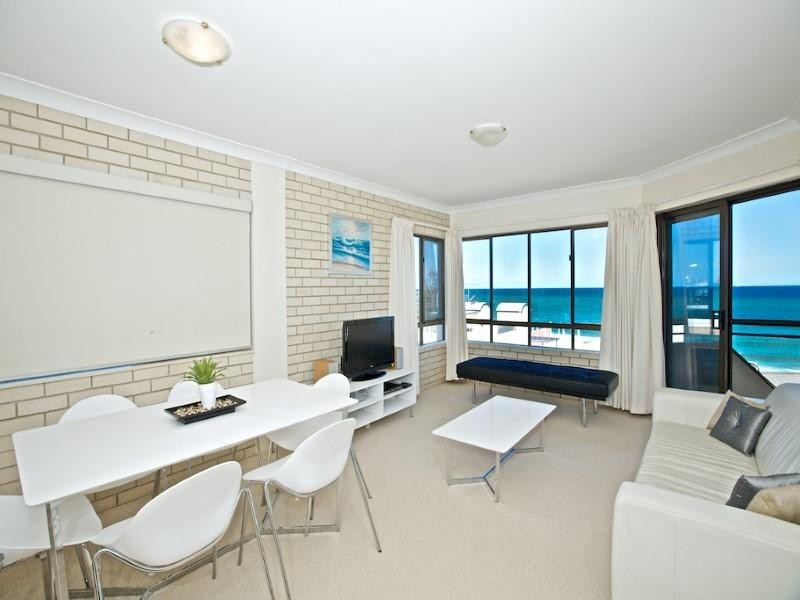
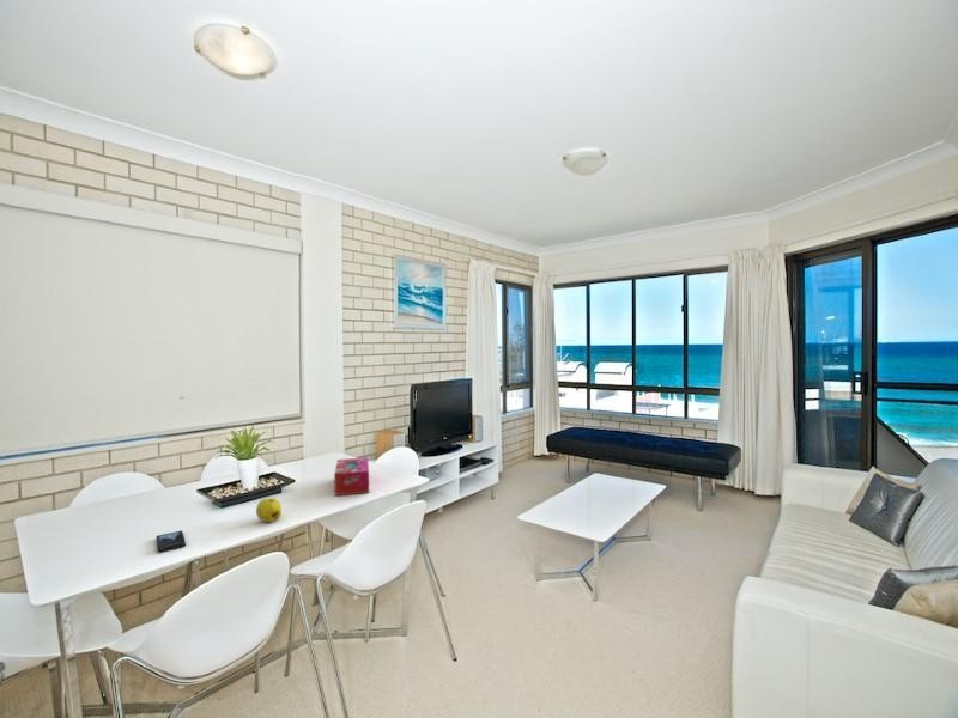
+ tissue box (352, 475)
+ smartphone (170, 541)
+ fruit (268, 509)
